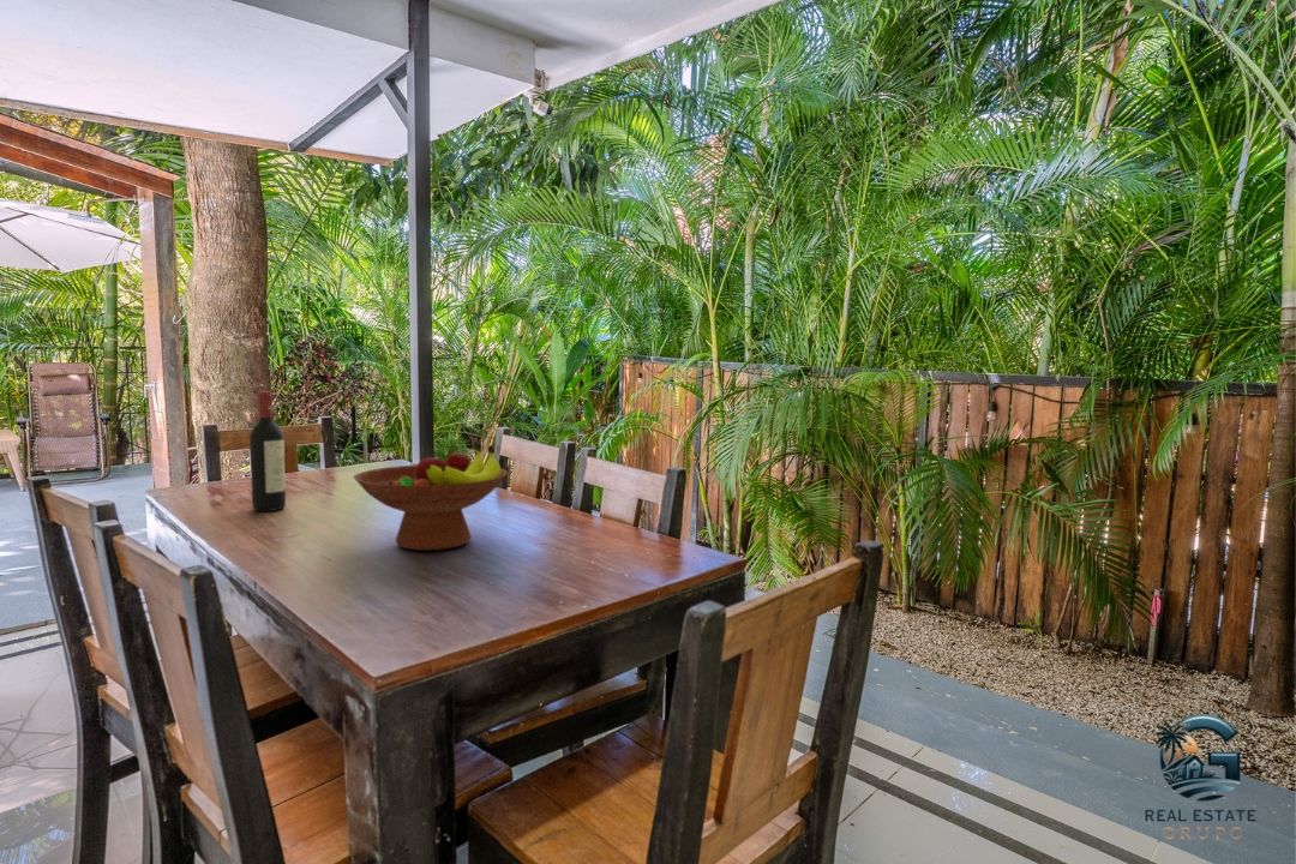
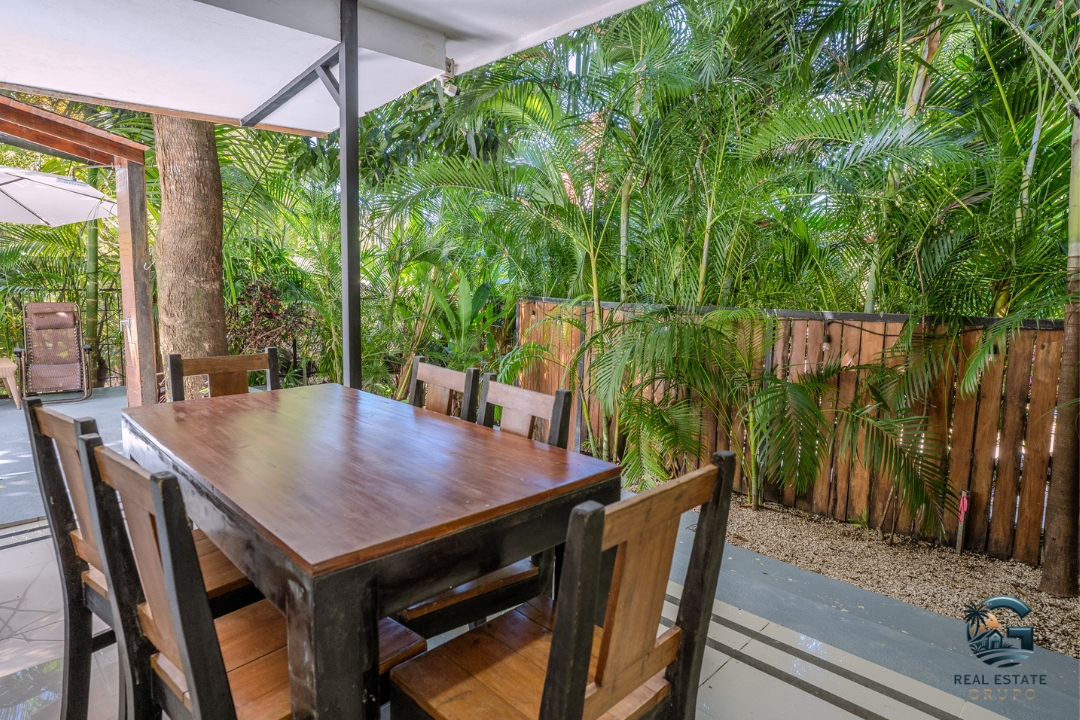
- fruit bowl (432, 494)
- wine bottle (266, 450)
